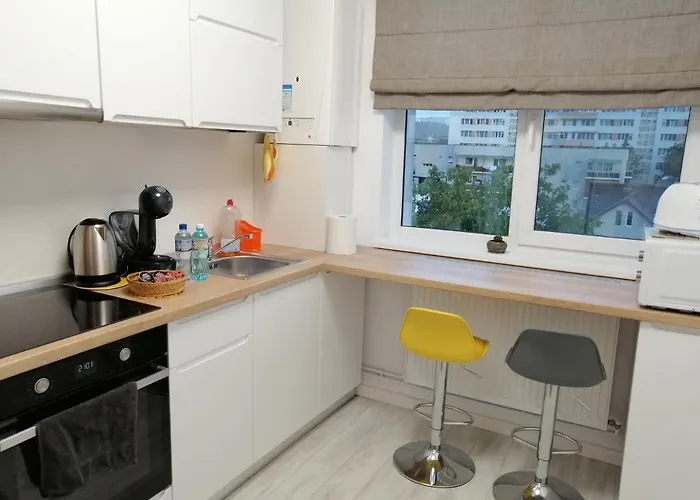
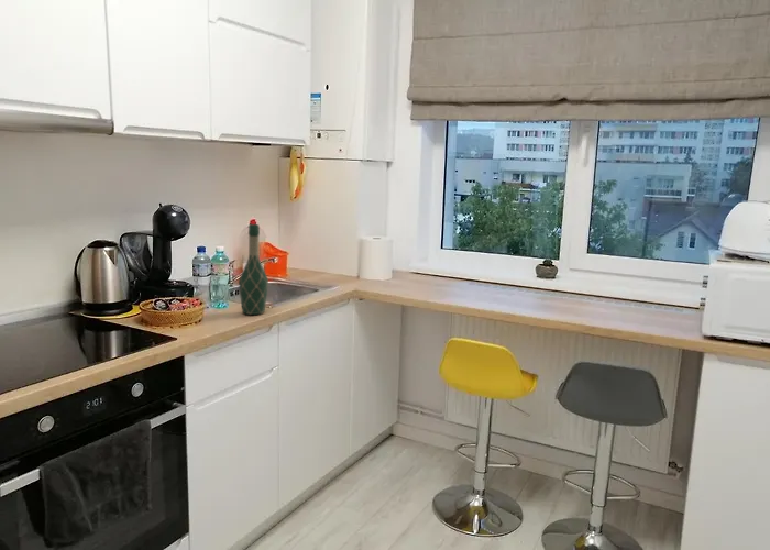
+ wine bottle (253, 268)
